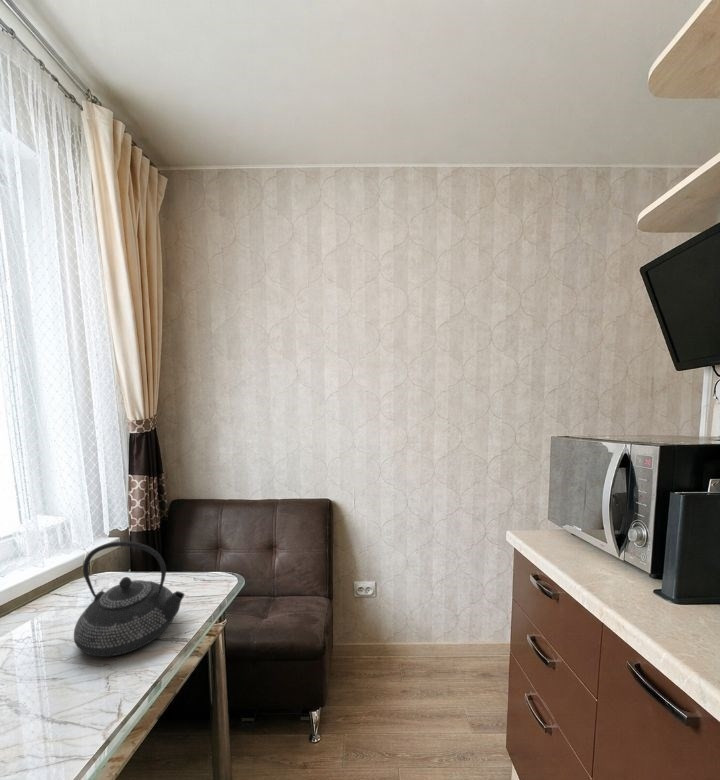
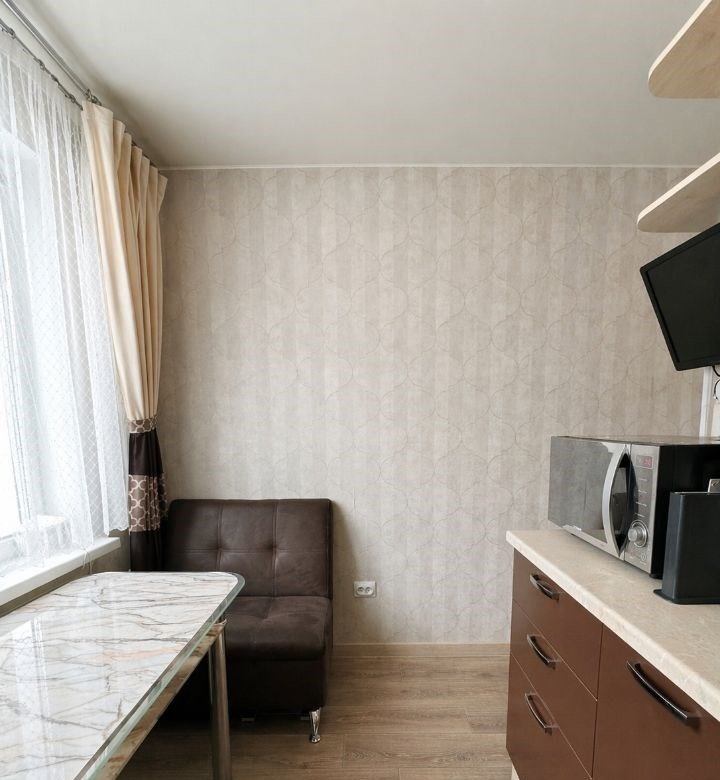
- teapot (132, 588)
